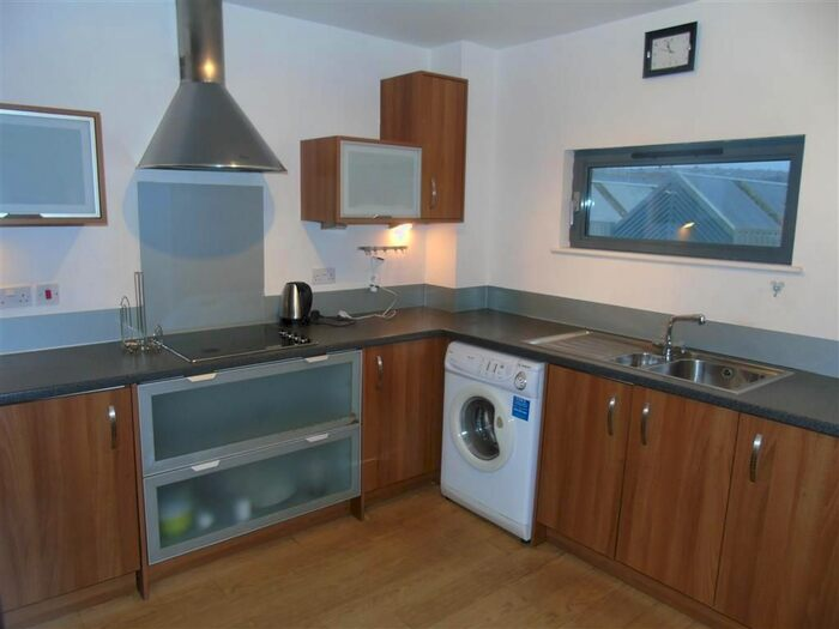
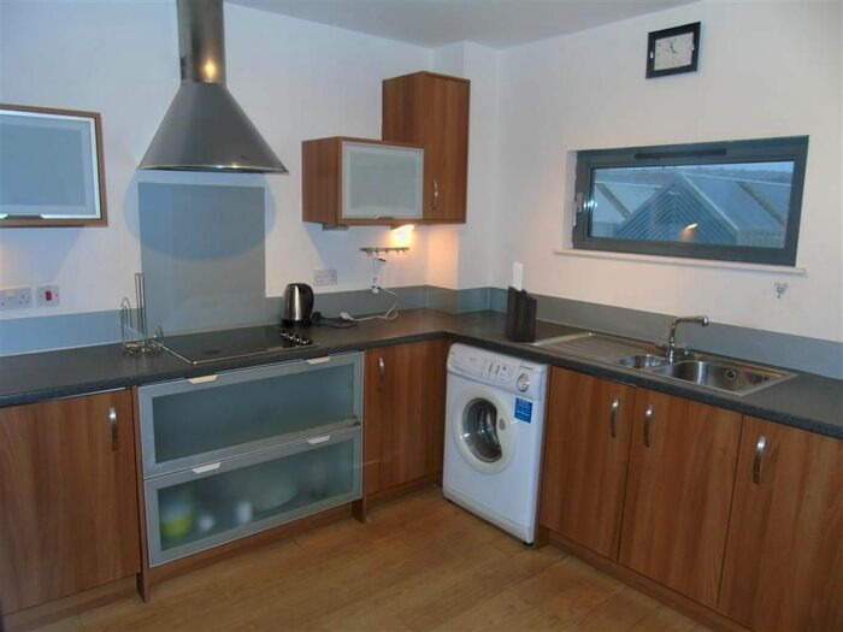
+ knife block (524, 301)
